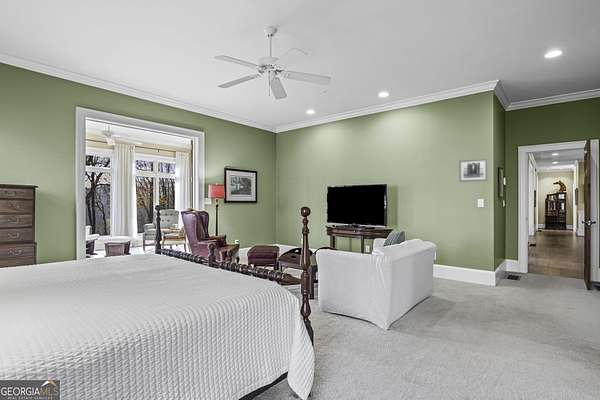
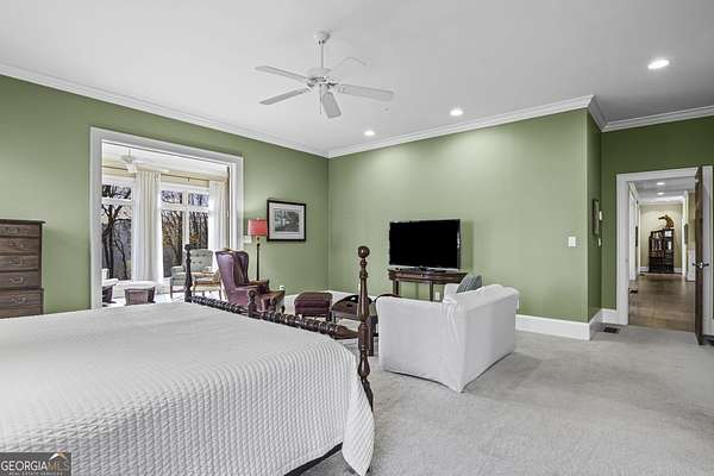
- wall art (473, 170)
